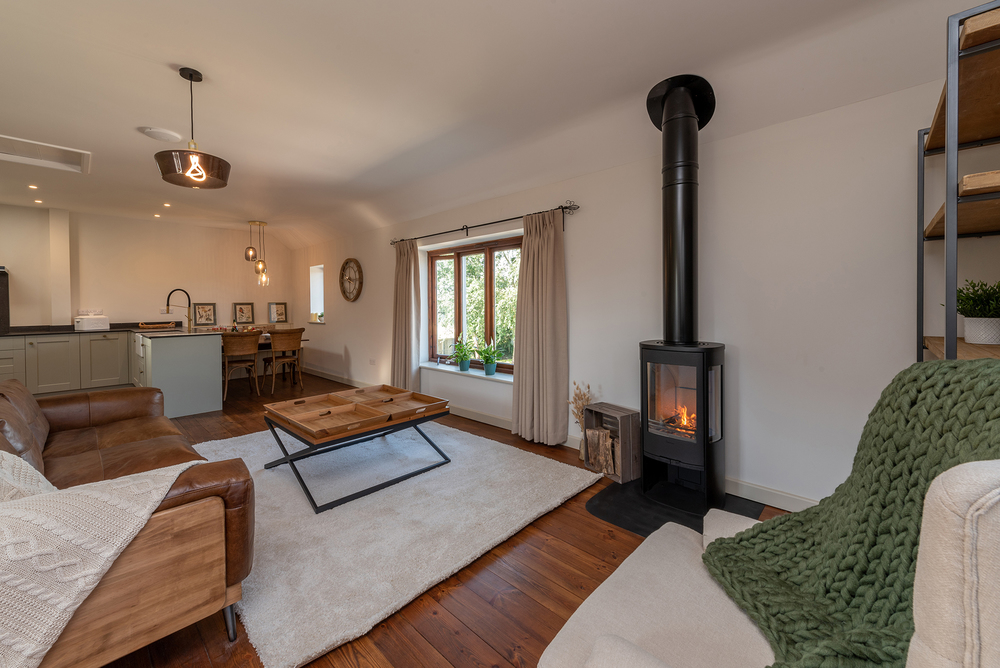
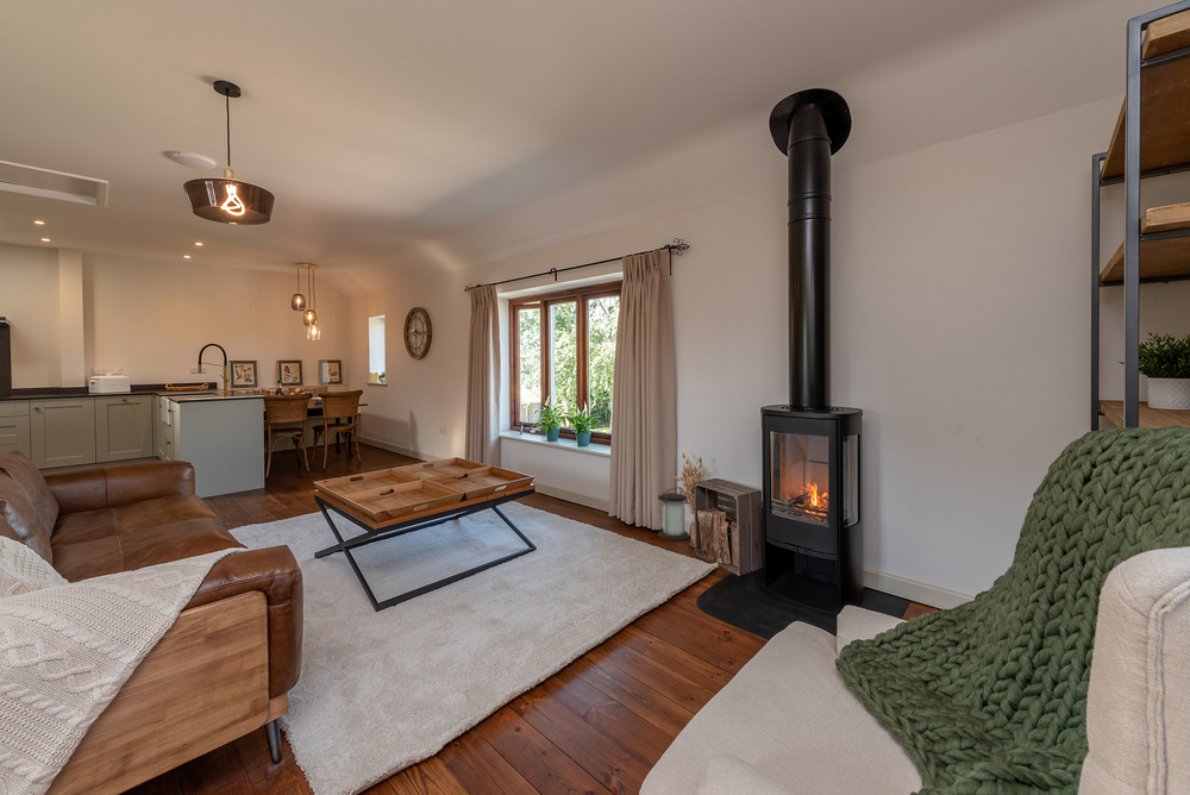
+ lantern (674, 512)
